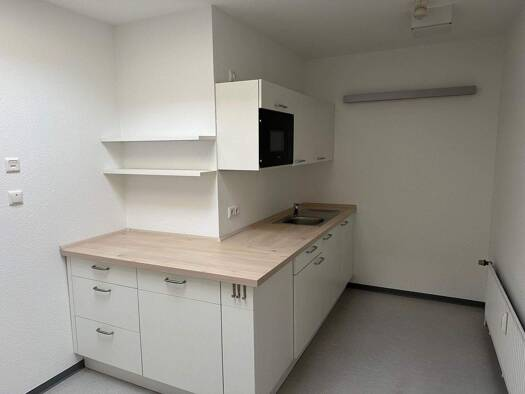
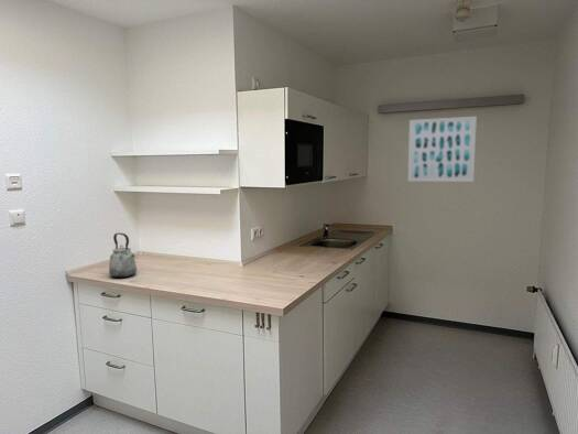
+ kettle (124, 254)
+ wall art (440, 150)
